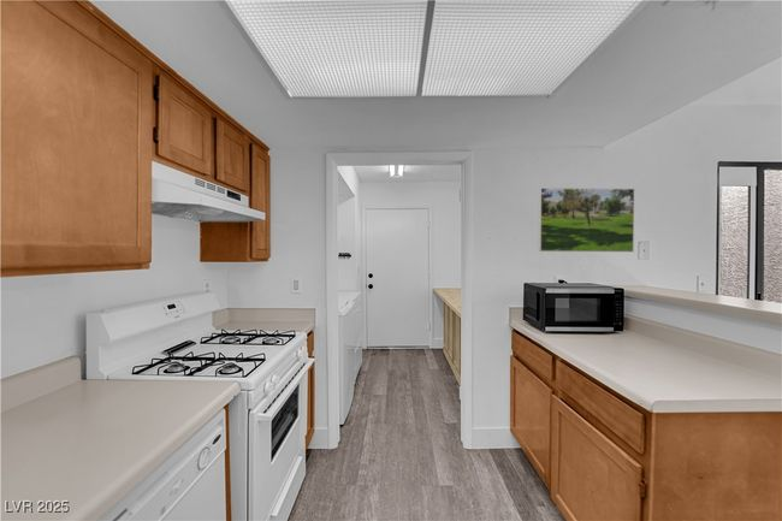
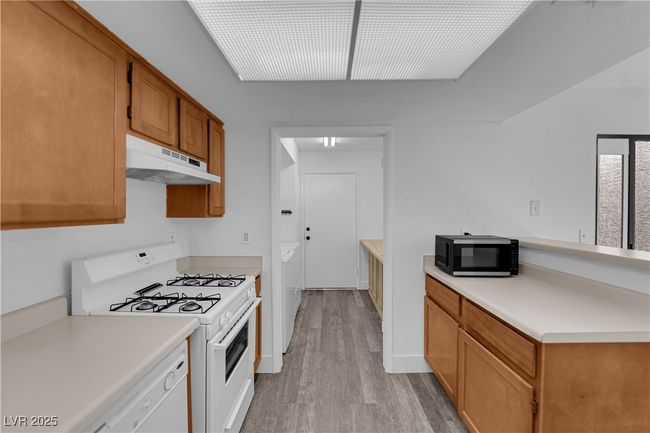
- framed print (586, 220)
